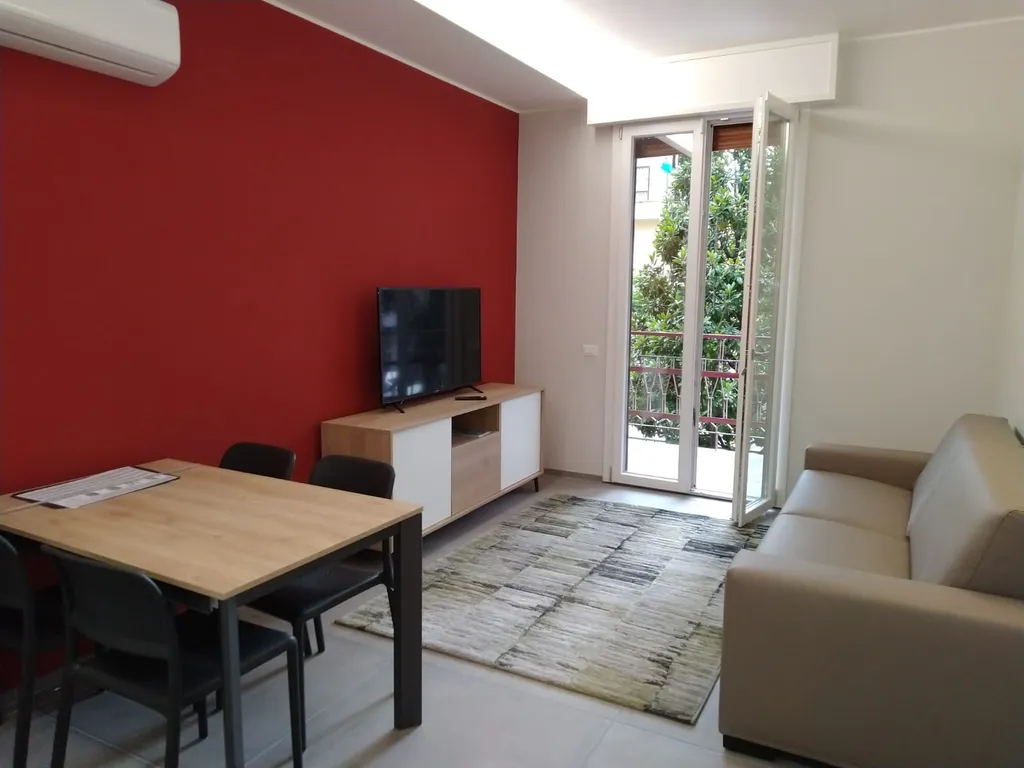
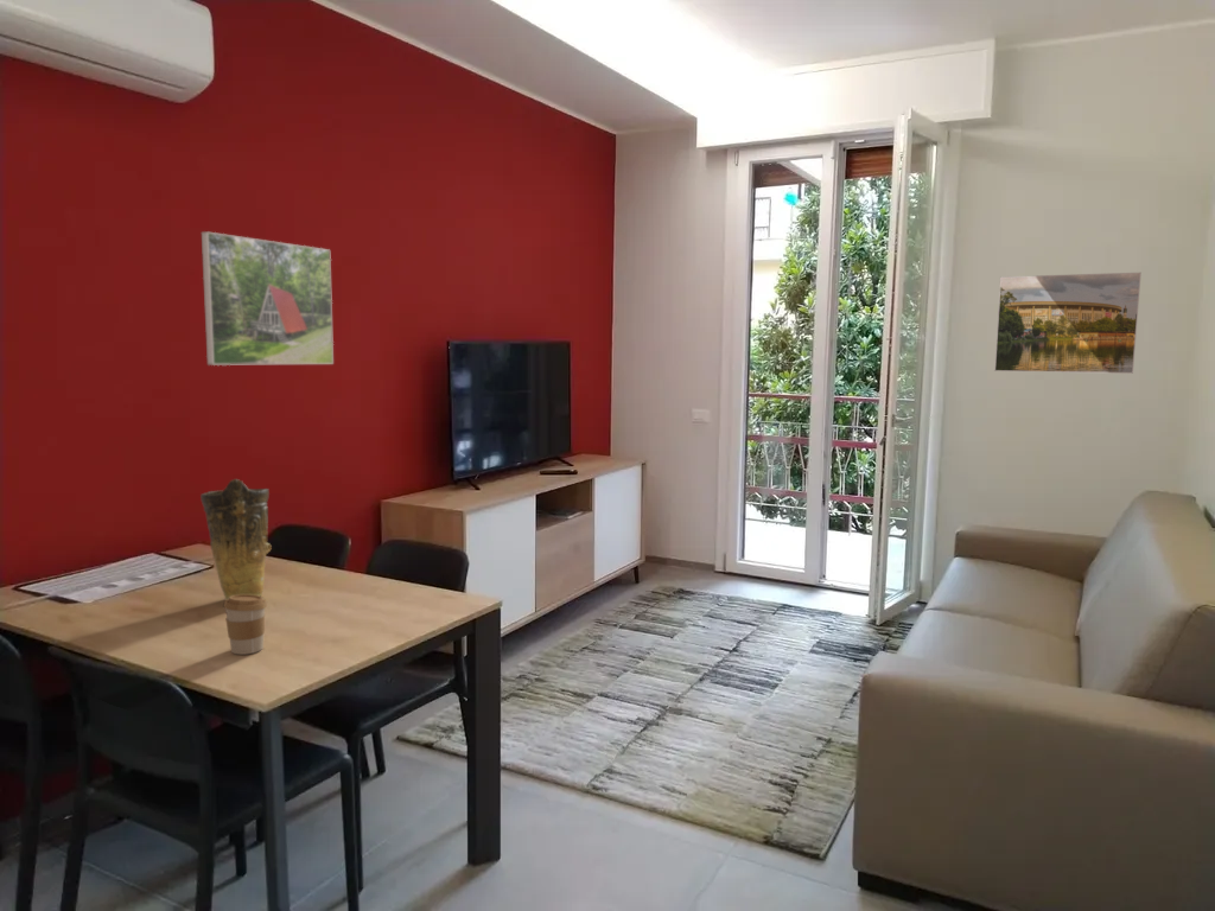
+ coffee cup (246, 622)
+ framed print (272, 302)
+ vase (237, 536)
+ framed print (1064, 324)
